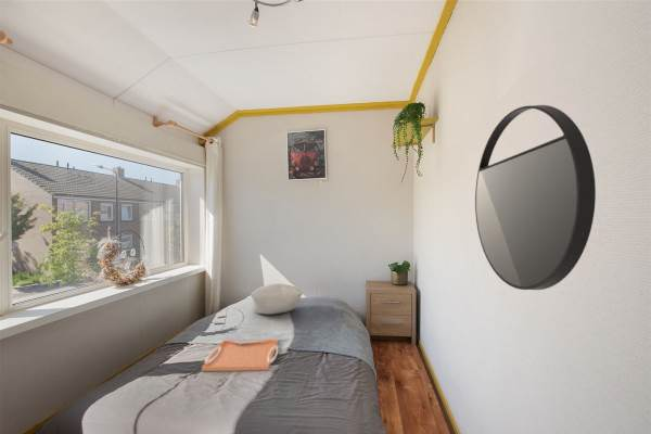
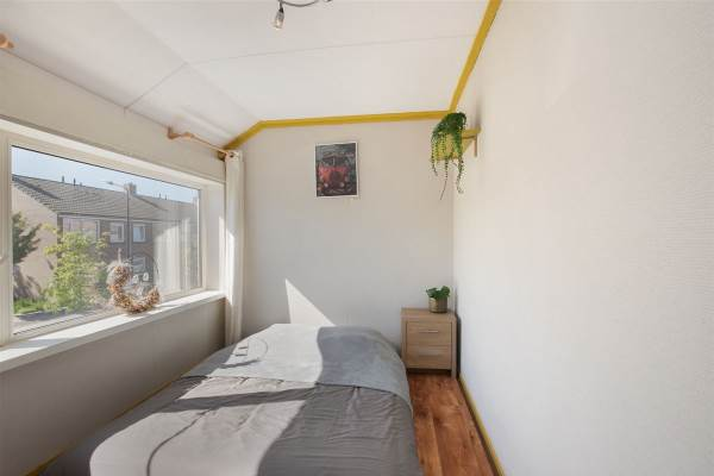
- home mirror (515, 199)
- serving tray (243, 354)
- pillow (276, 298)
